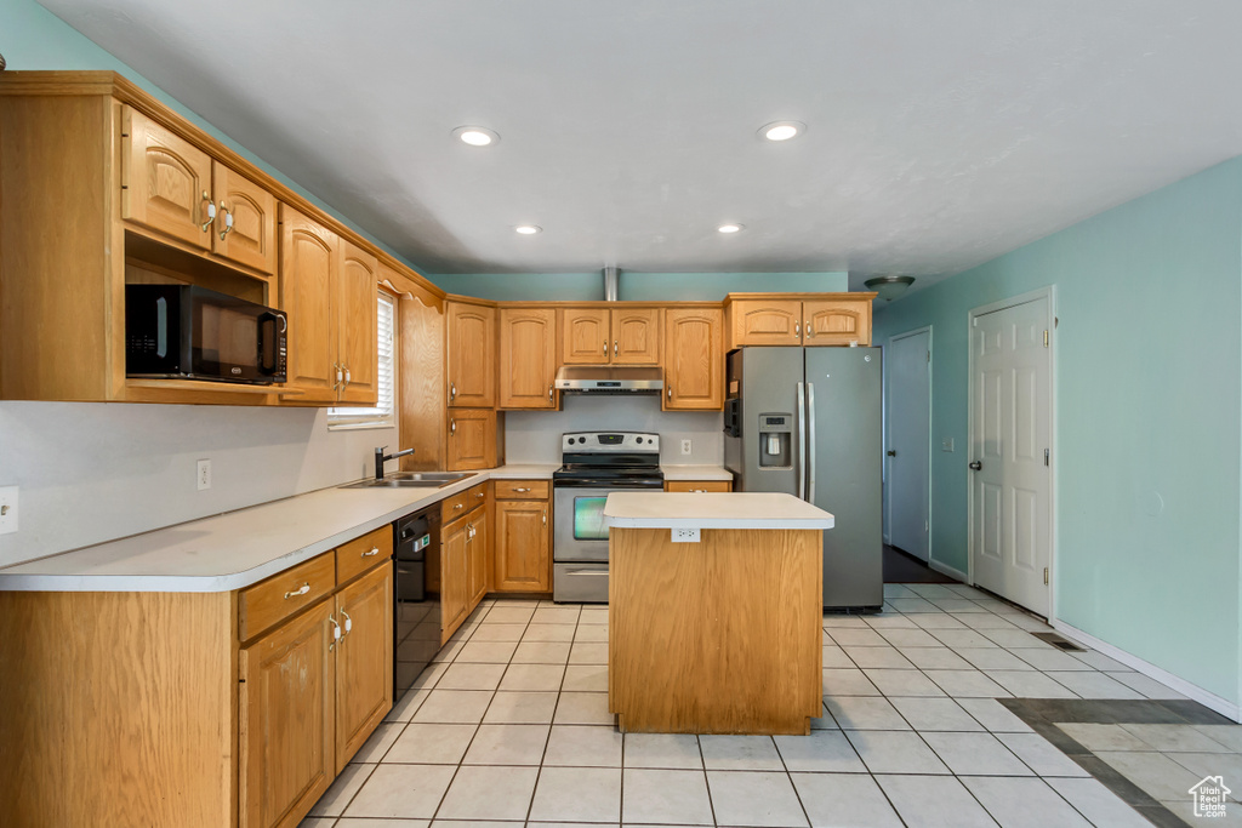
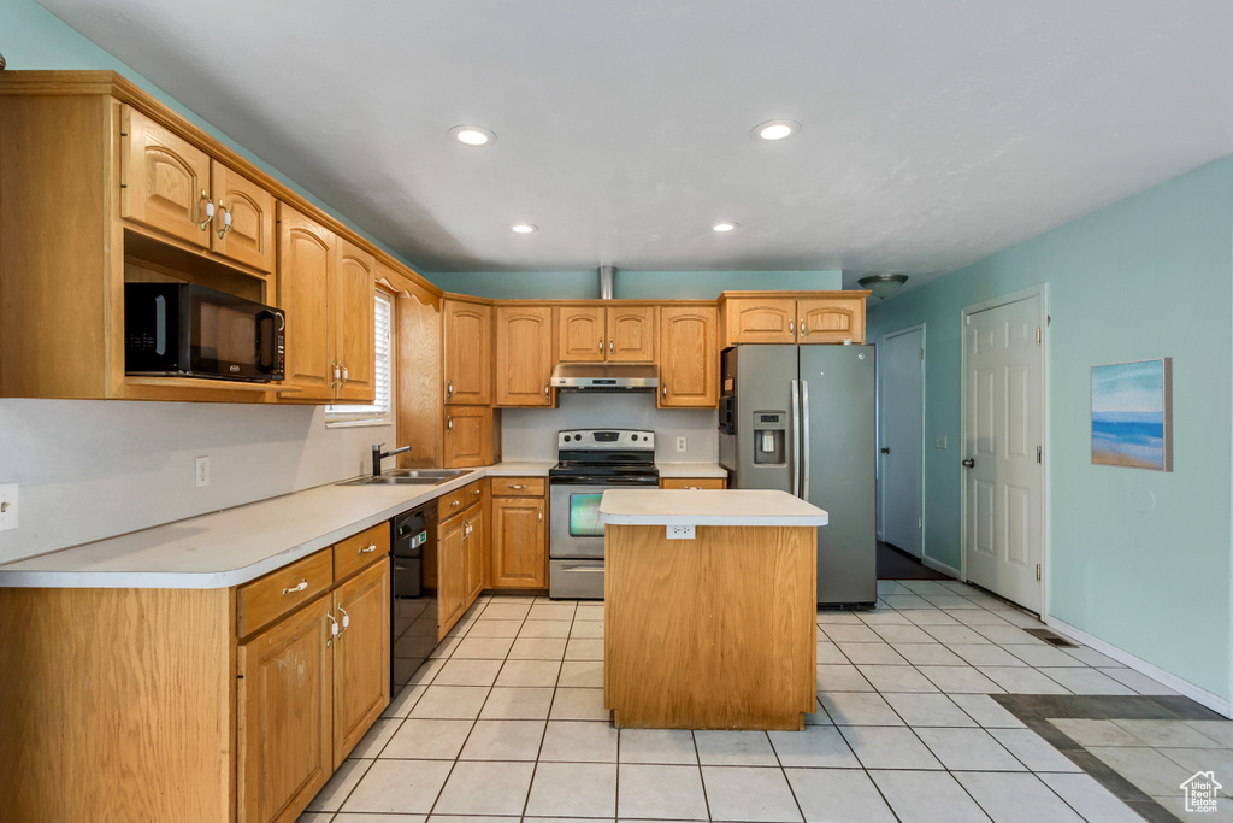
+ wall art (1128, 415)
